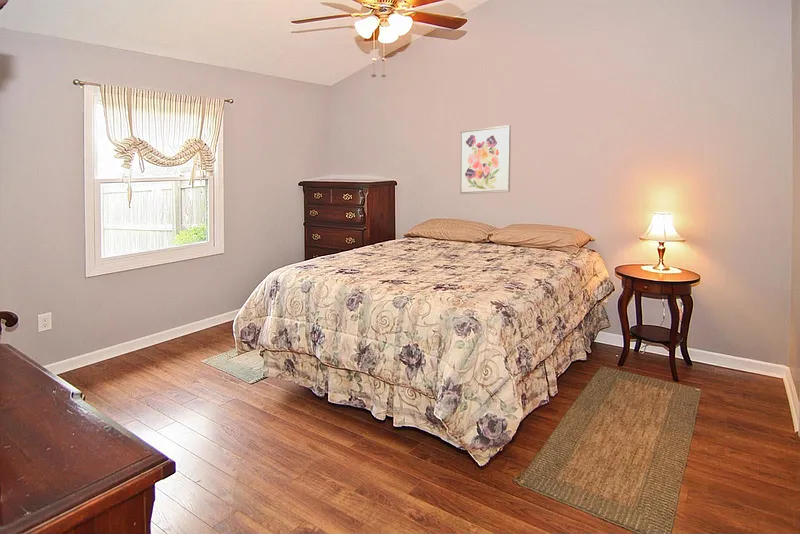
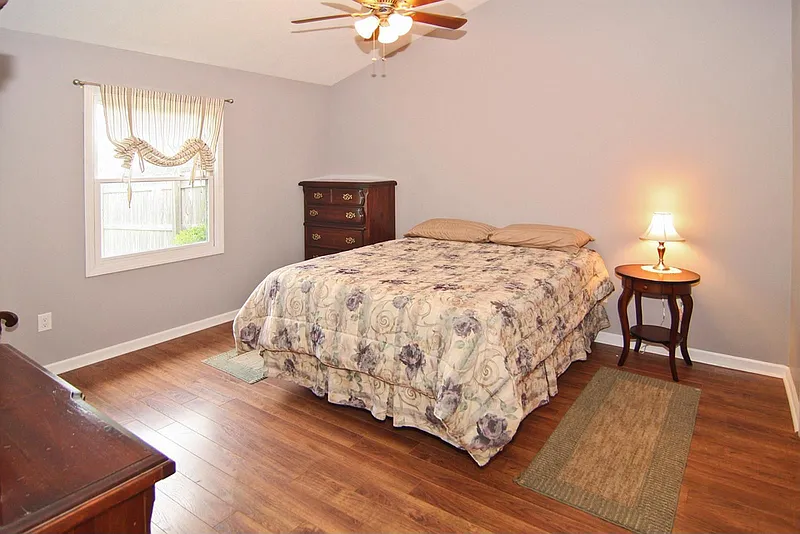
- wall art (484, 160)
